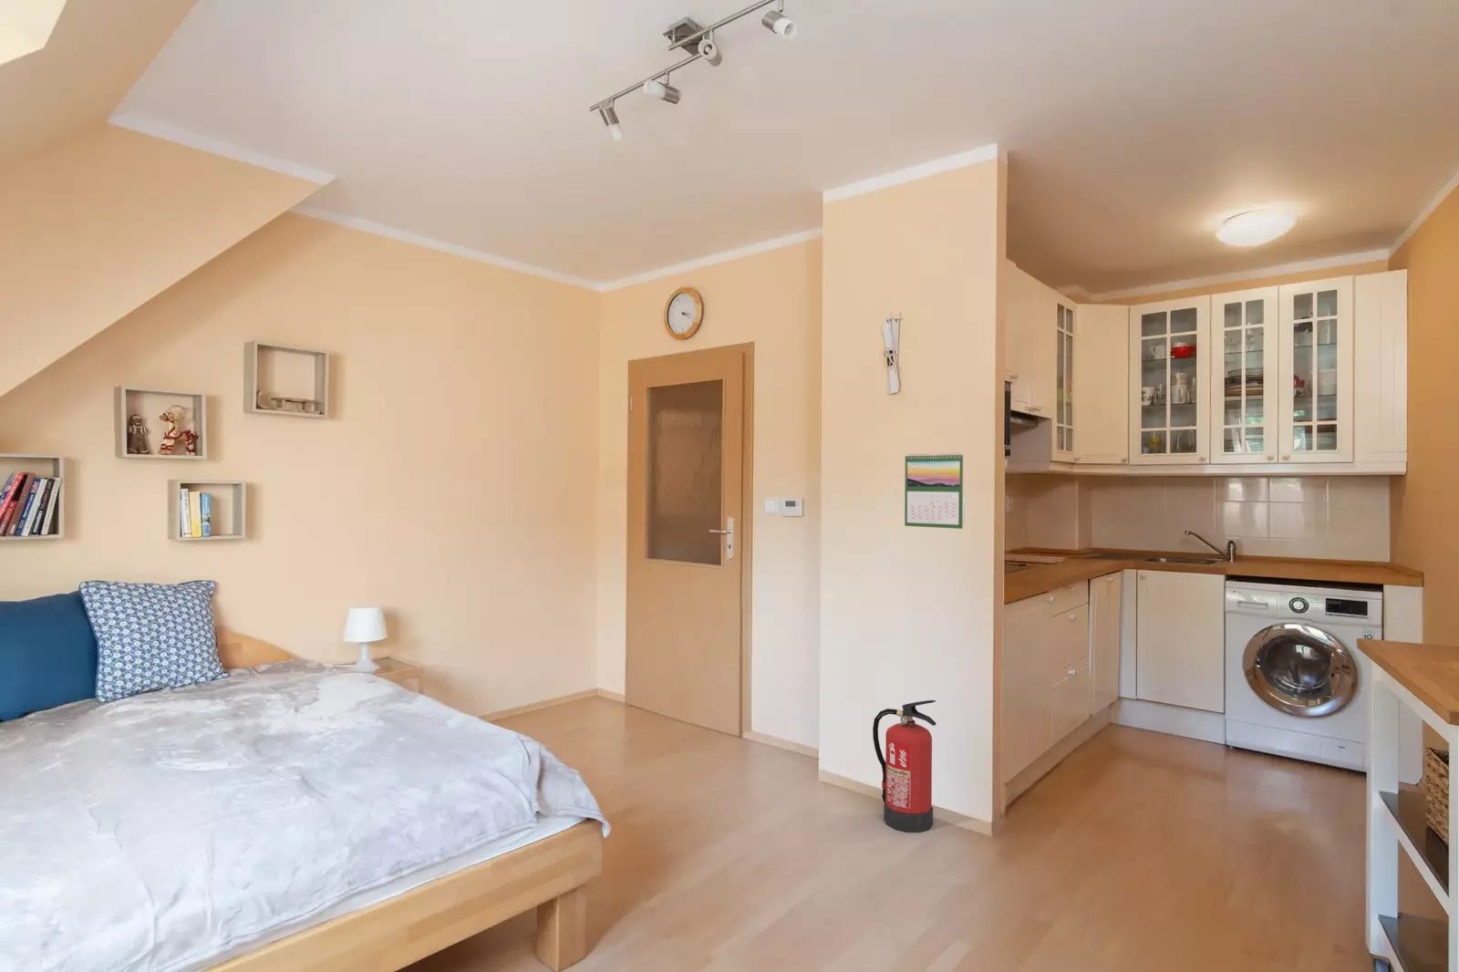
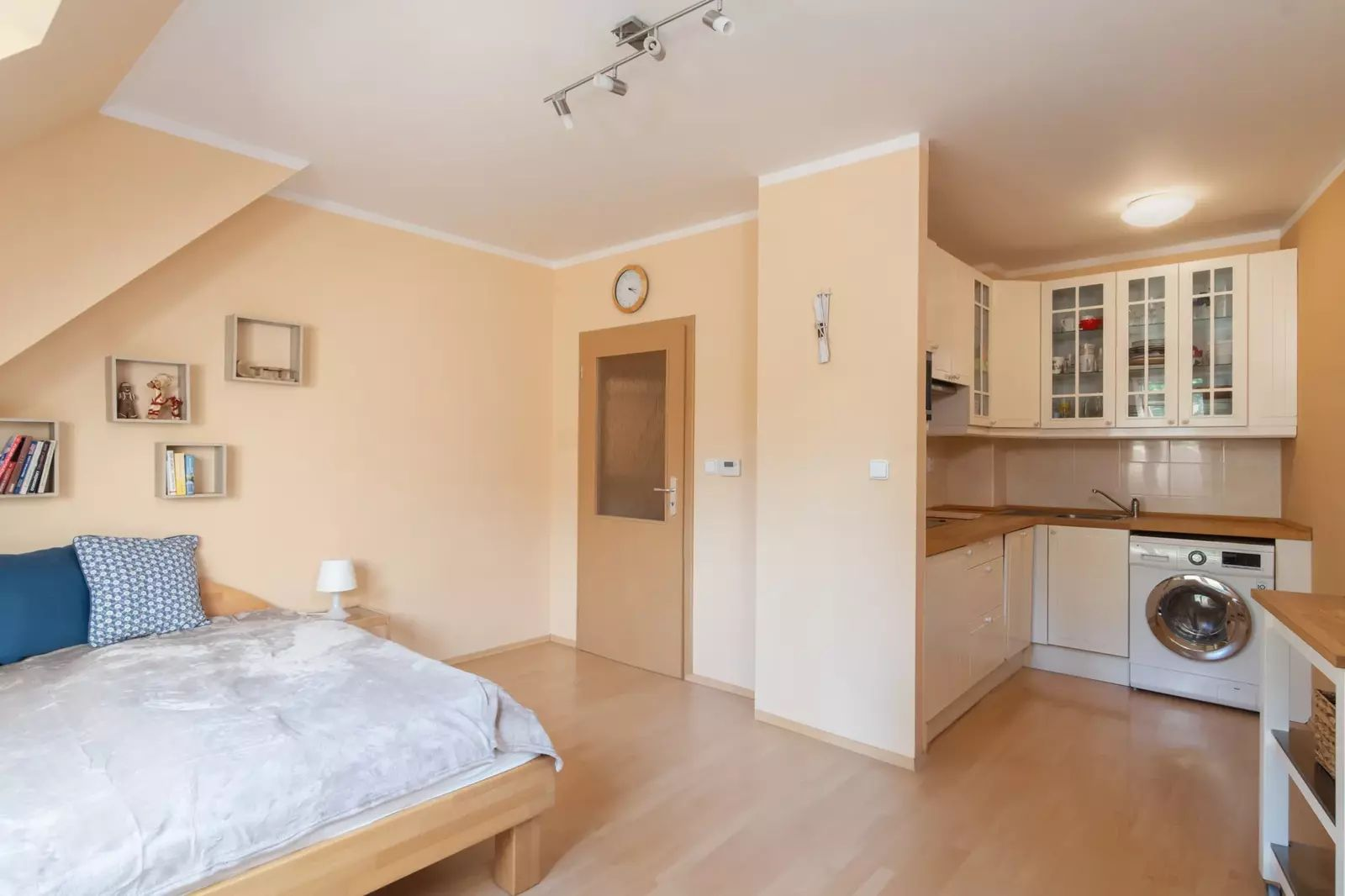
- calendar (933, 489)
- fire extinguisher (901, 756)
